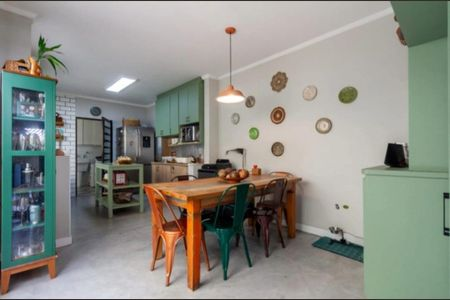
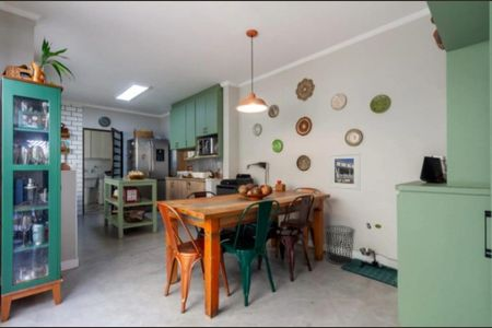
+ trash can (339, 244)
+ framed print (343, 171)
